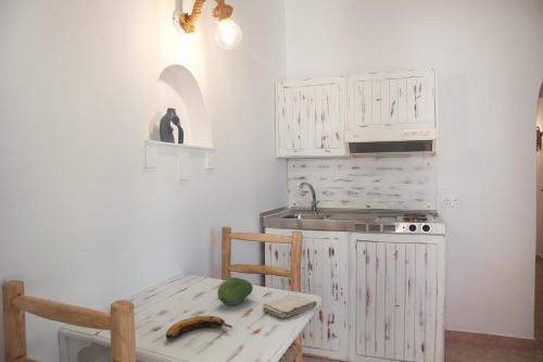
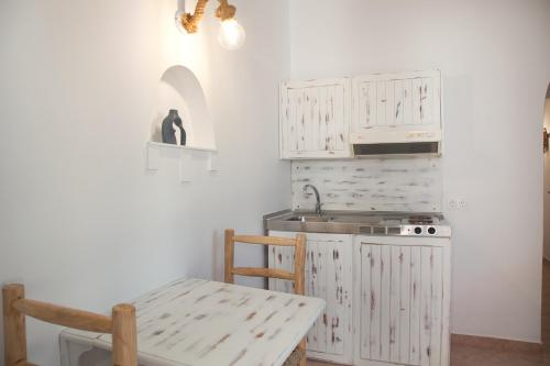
- banana (197, 326)
- fruit (236, 290)
- washcloth (289, 304)
